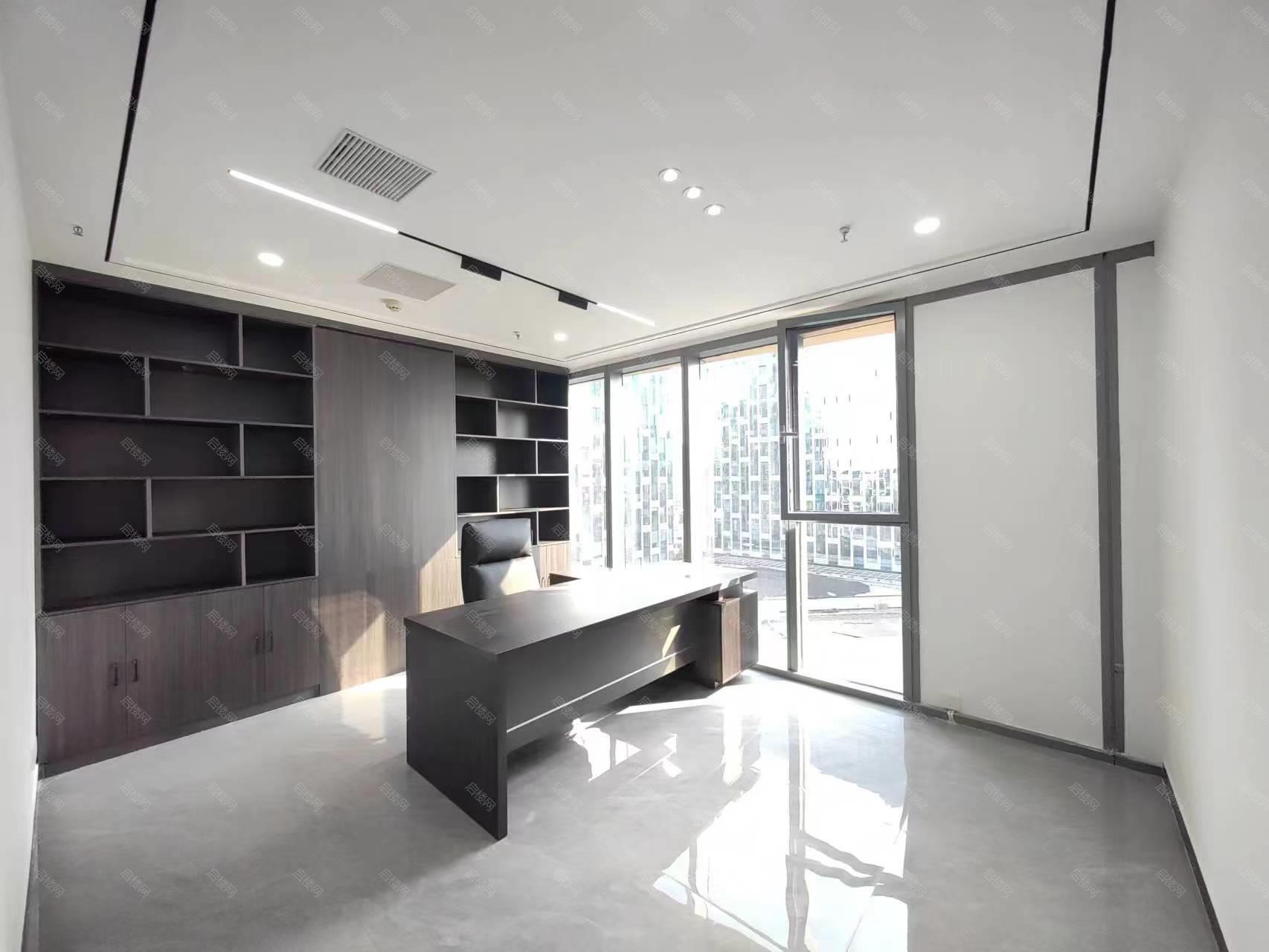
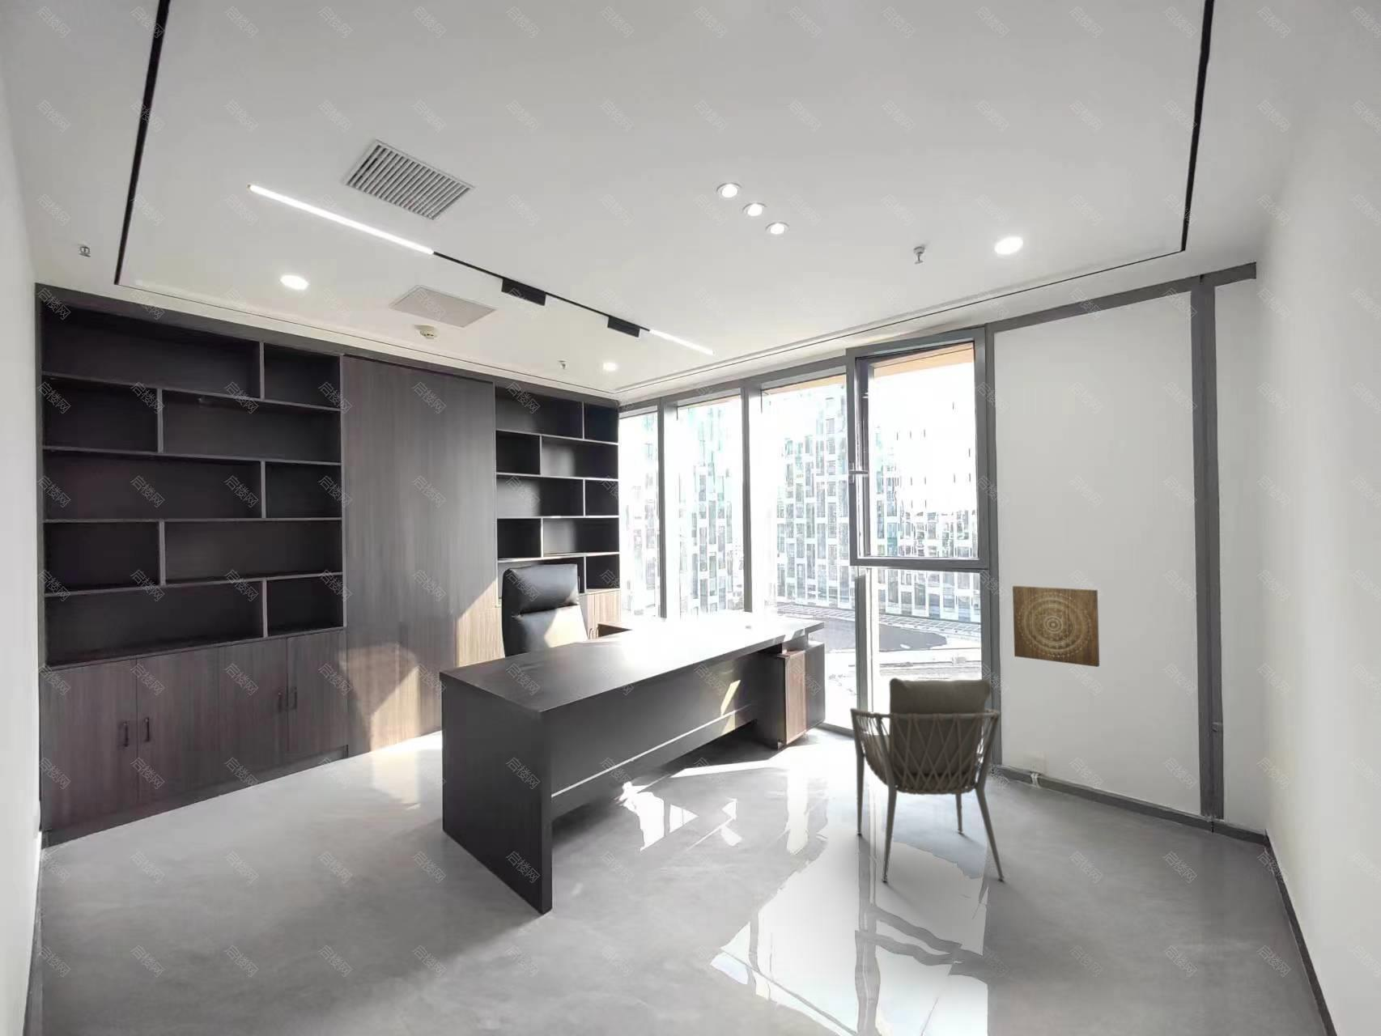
+ wall art (1053, 624)
+ armchair (923, 760)
